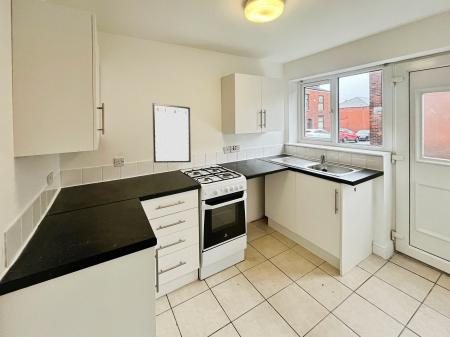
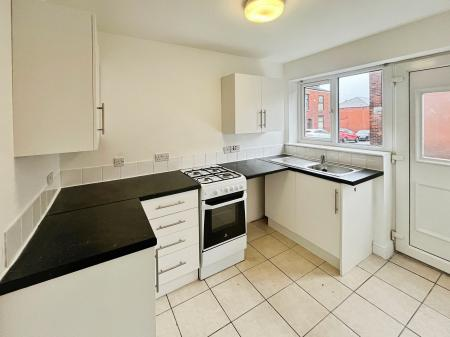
- writing board (172, 134)
